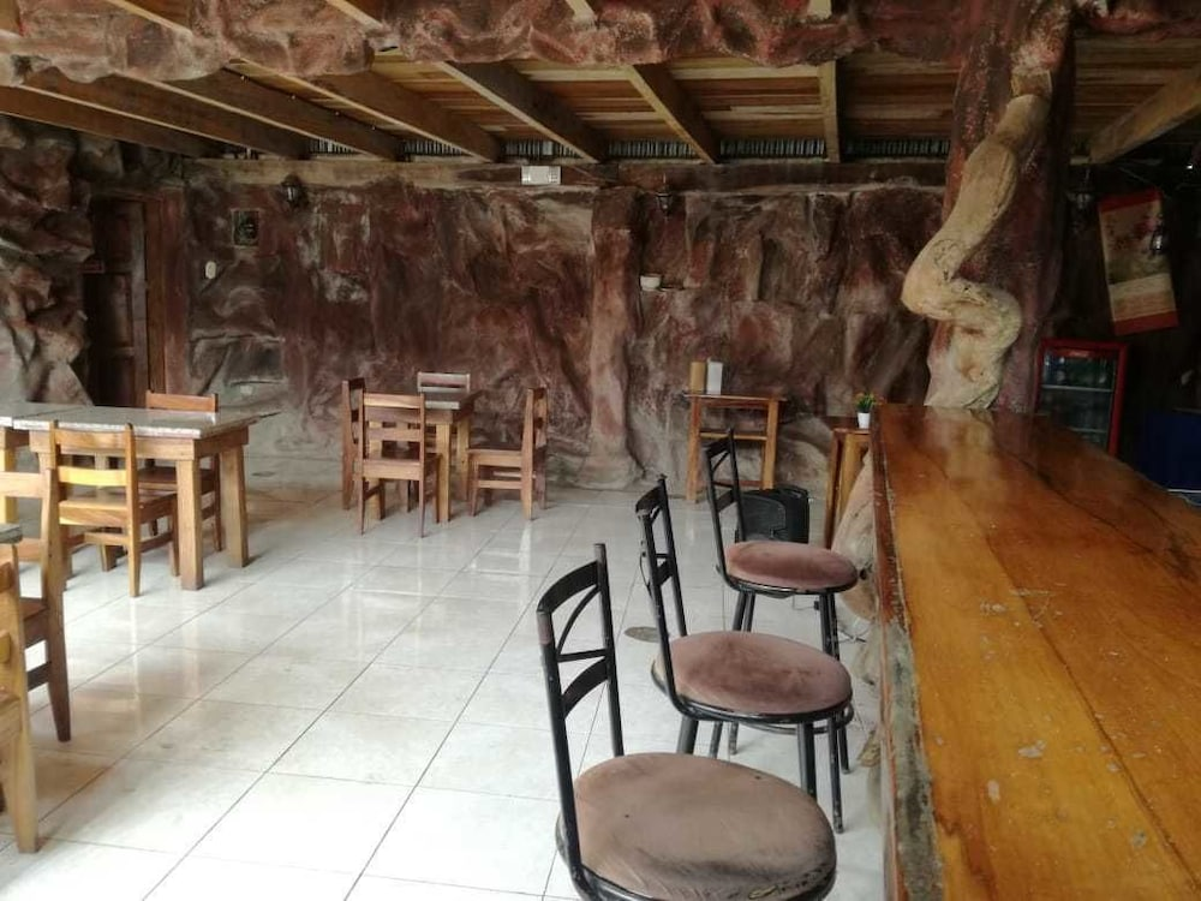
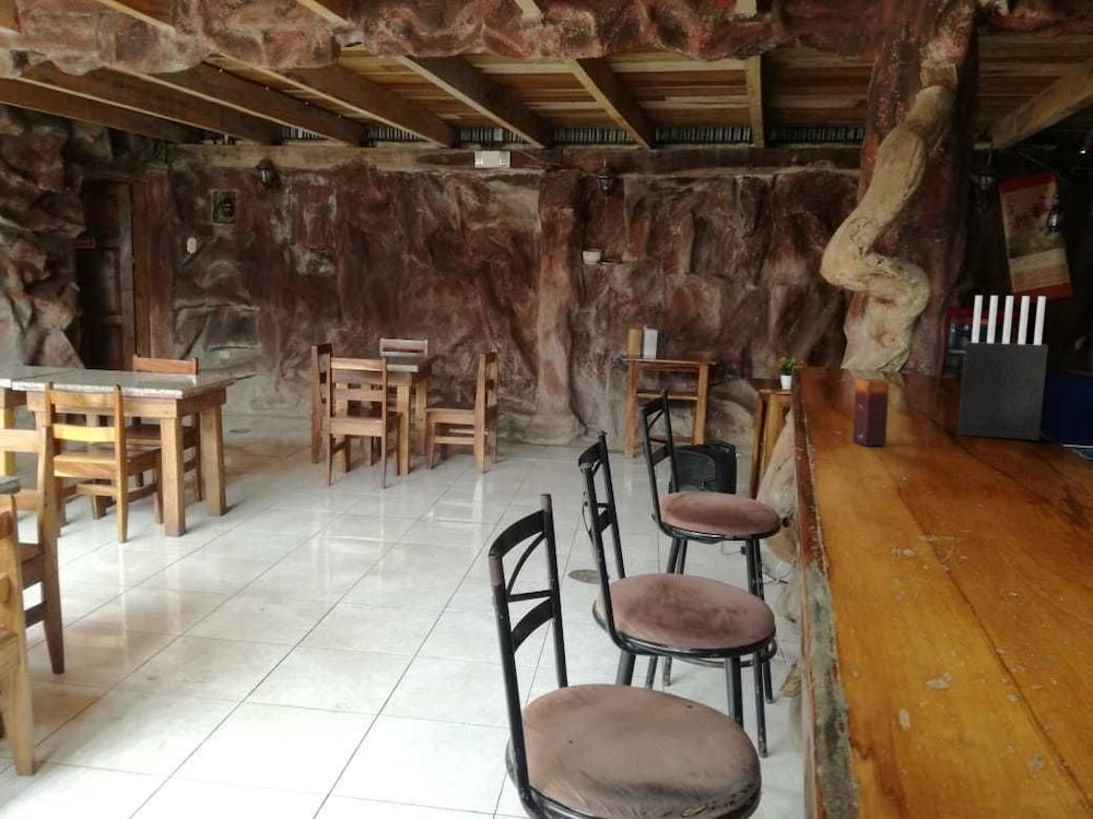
+ candle (870, 412)
+ knife block (1002, 366)
